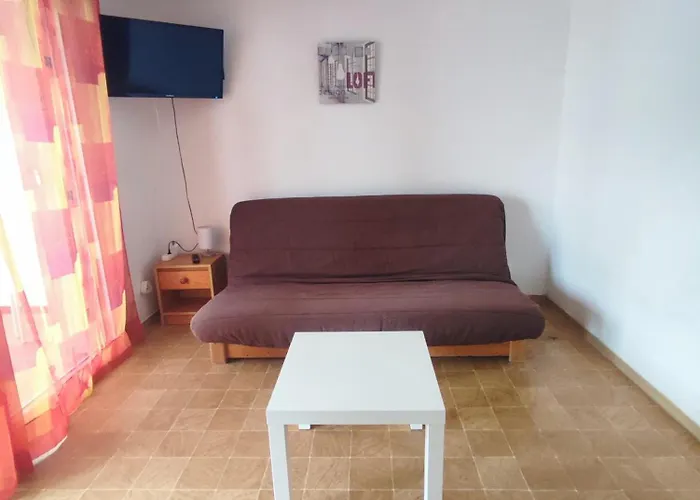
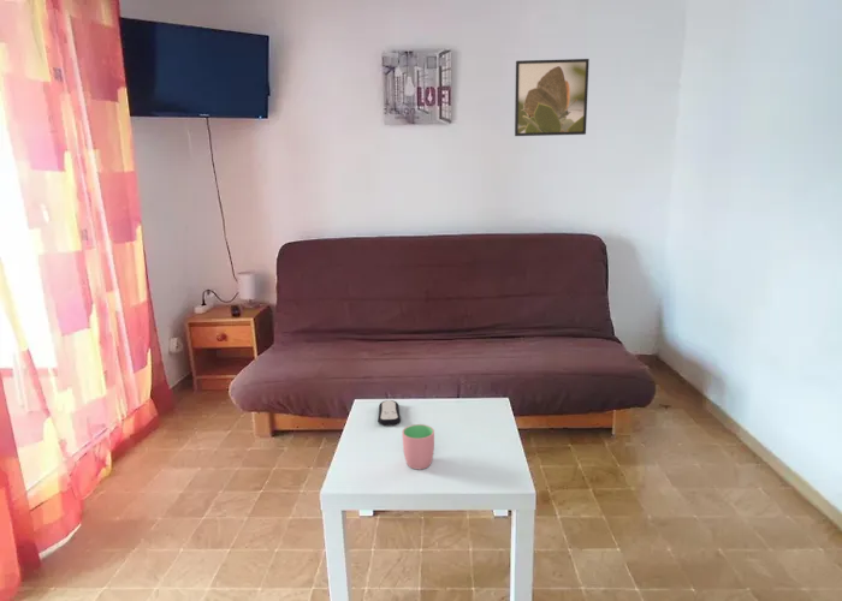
+ remote control (389, 411)
+ cup (419, 445)
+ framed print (551, 97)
